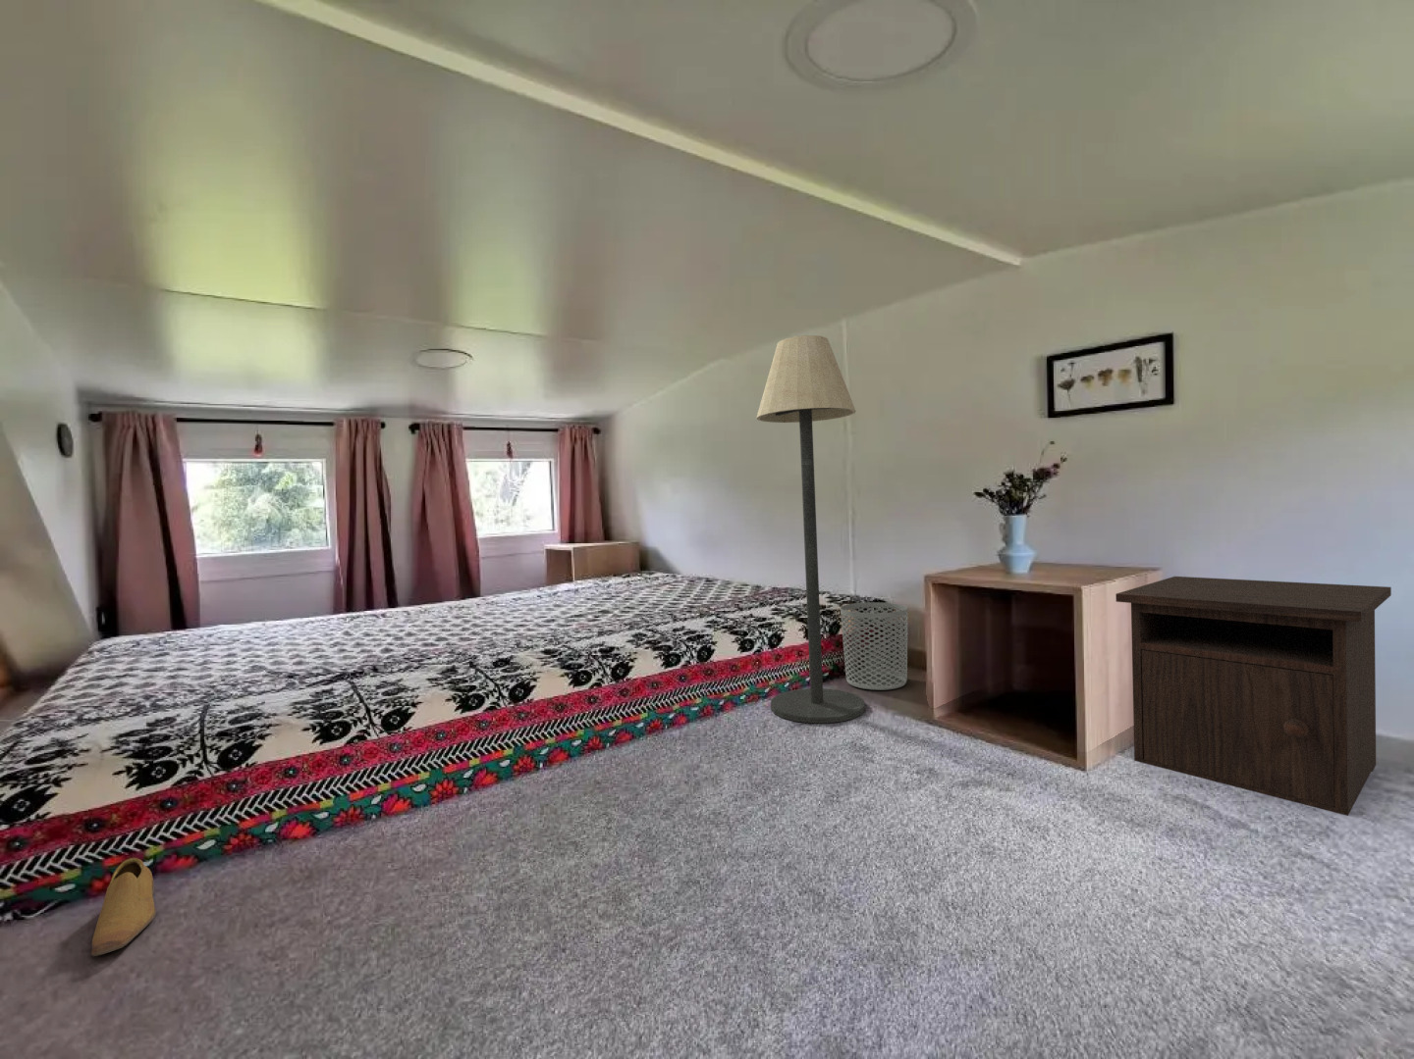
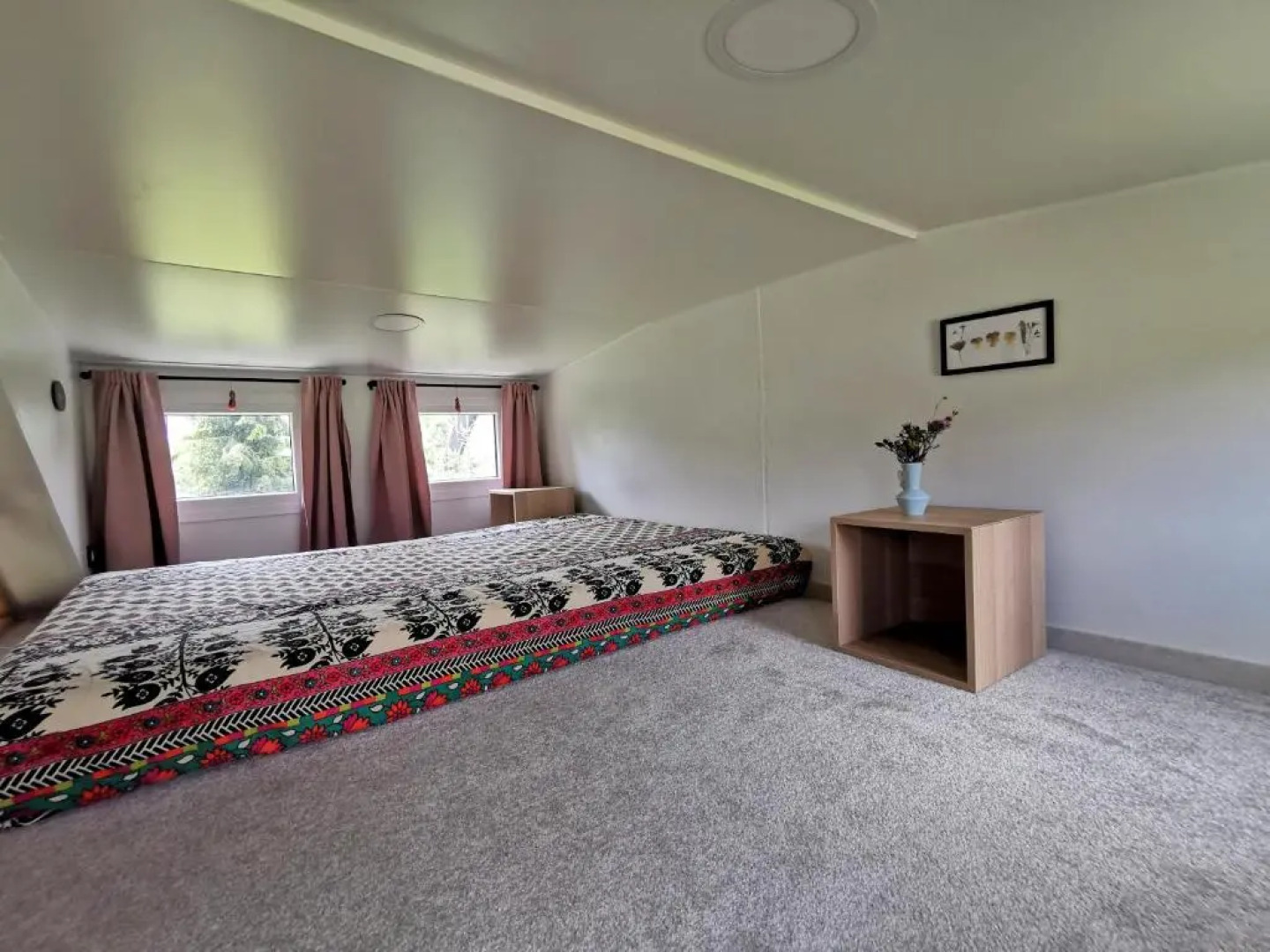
- shoe (126, 898)
- nightstand (1250, 677)
- waste bin (875, 644)
- floor lamp (809, 526)
